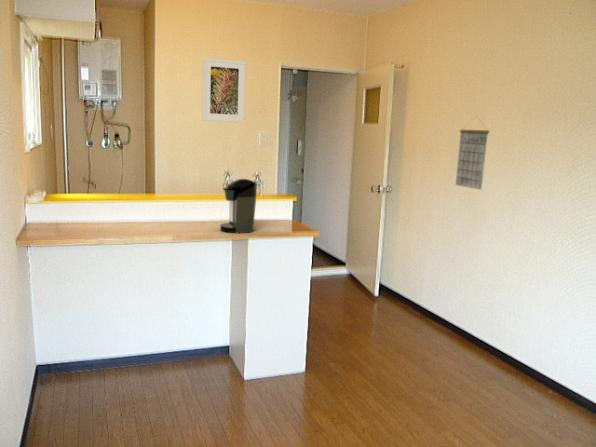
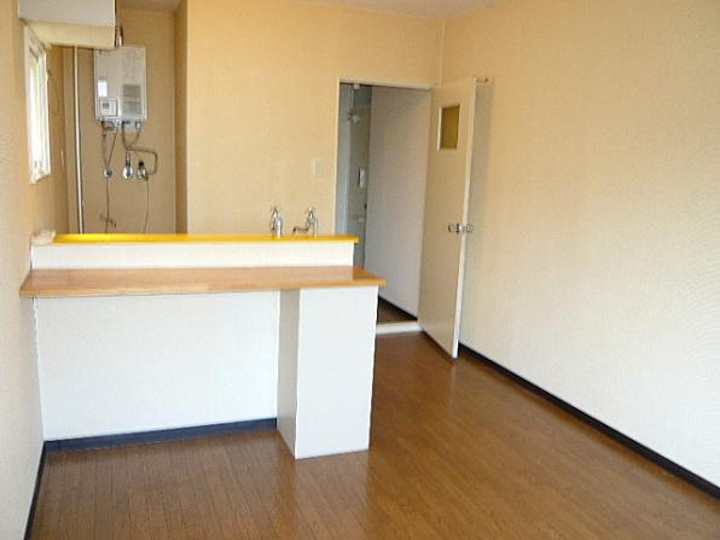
- calendar (471, 152)
- coffee maker (238, 203)
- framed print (224, 91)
